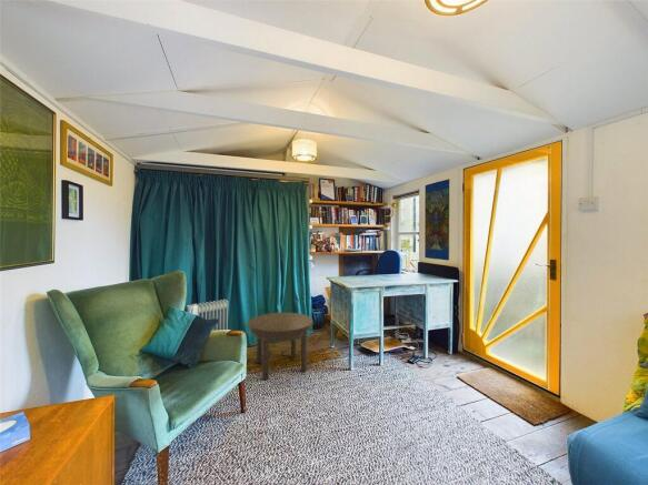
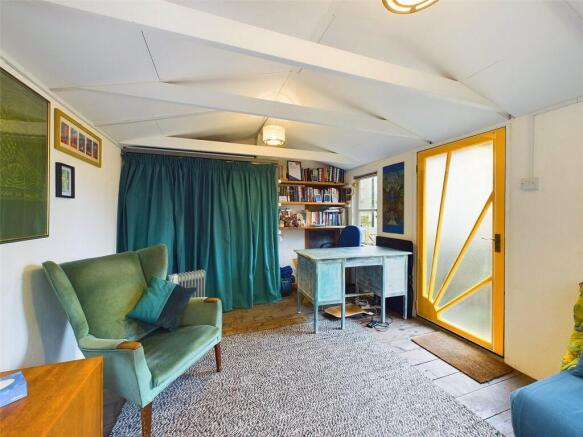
- side table (280, 341)
